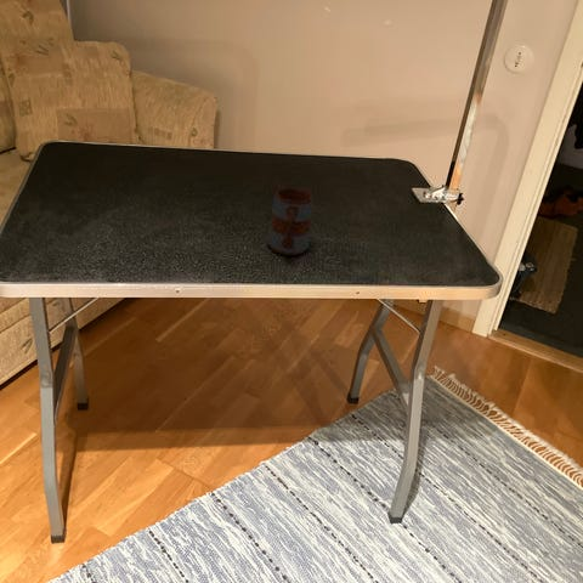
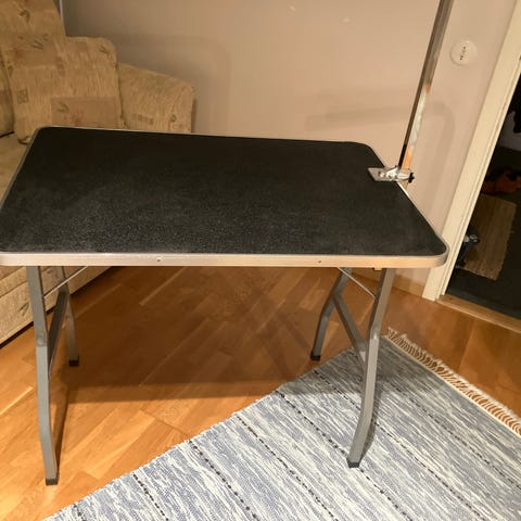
- mug (290, 223)
